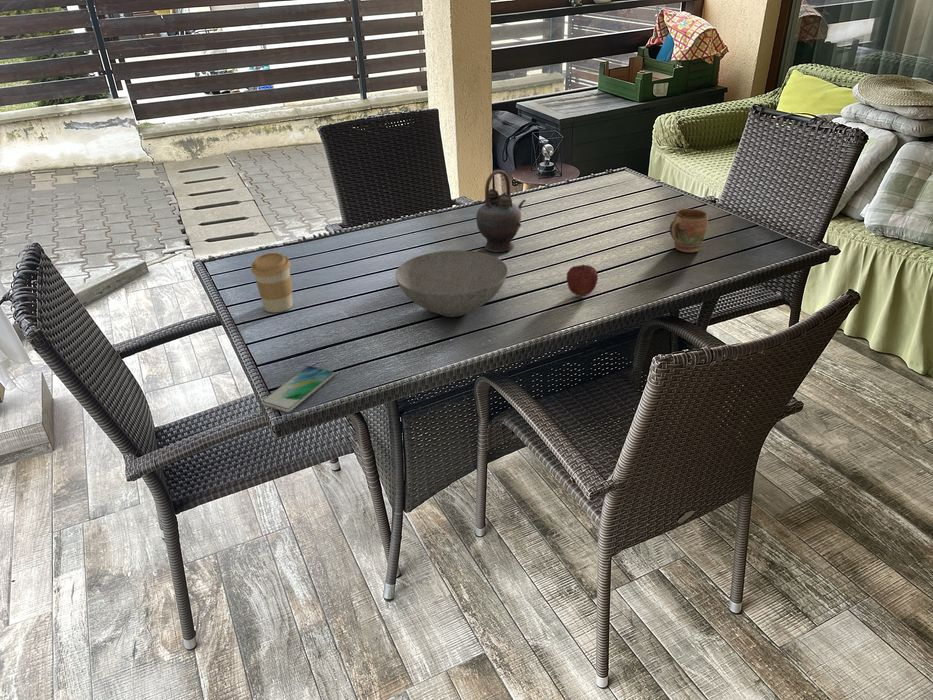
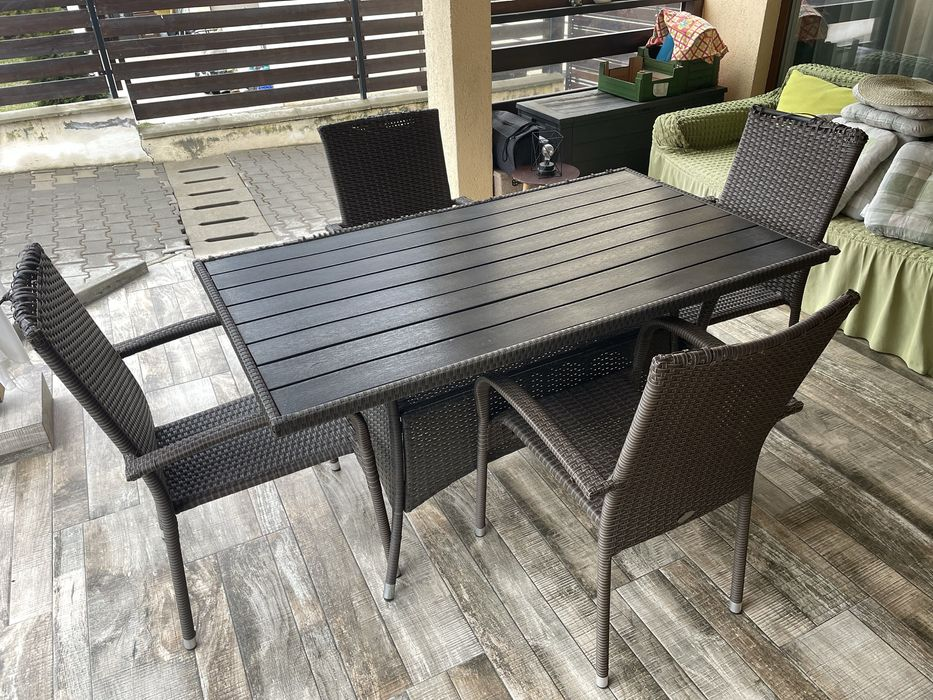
- mug (686, 230)
- coffee cup (274, 282)
- bowl (452, 290)
- teapot (503, 209)
- smartphone (299, 387)
- fruit (582, 279)
